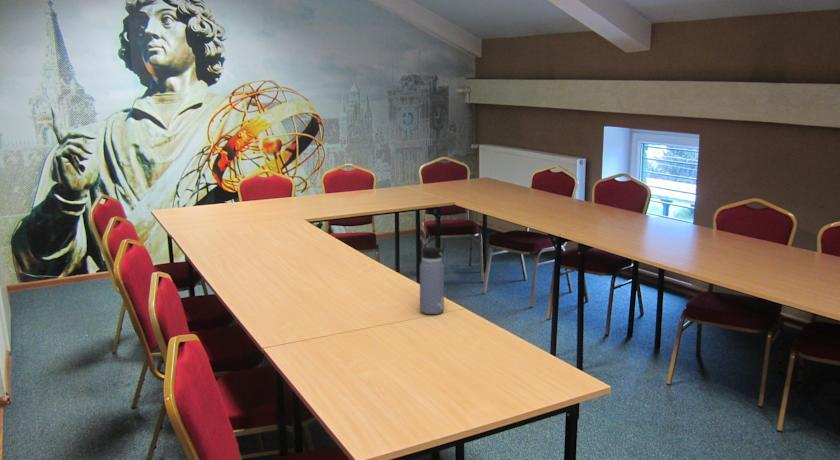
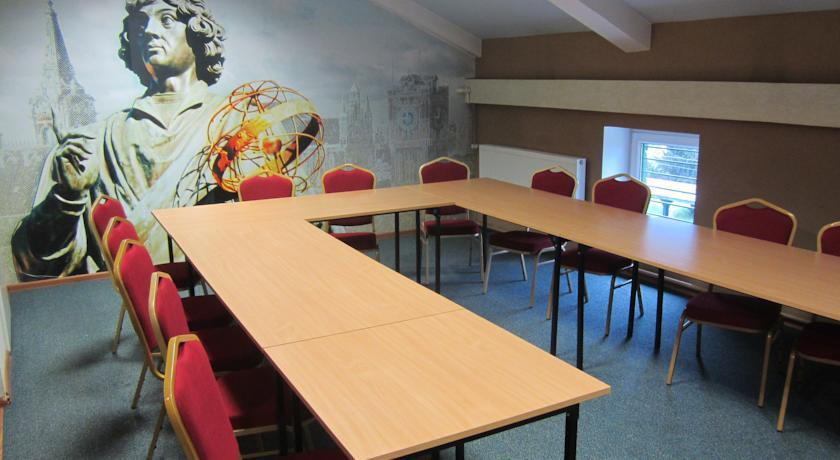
- water bottle (432, 275)
